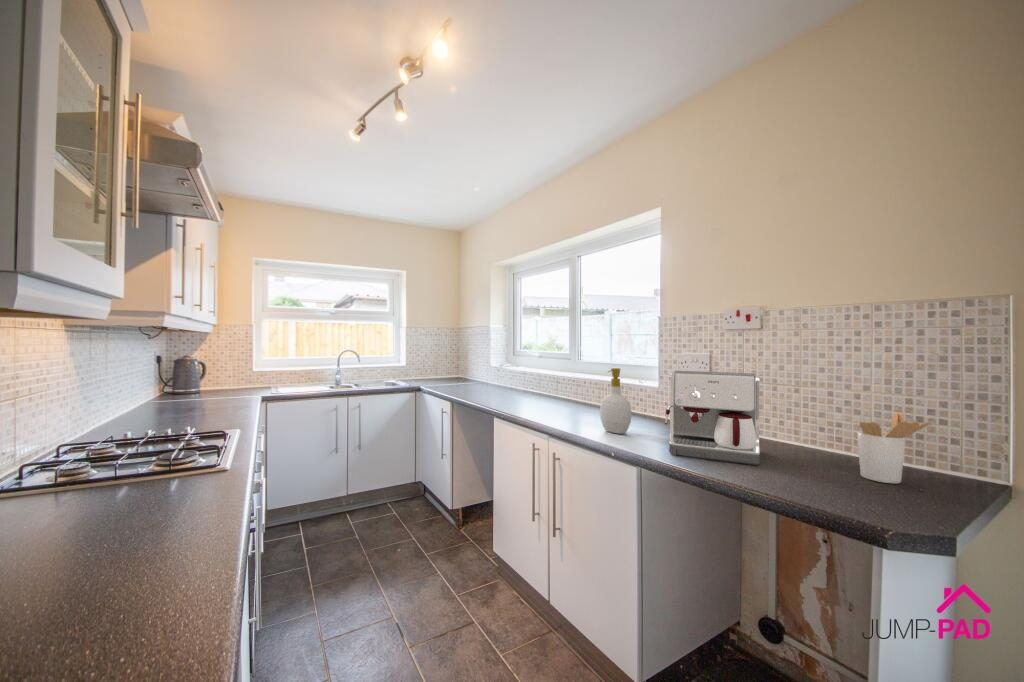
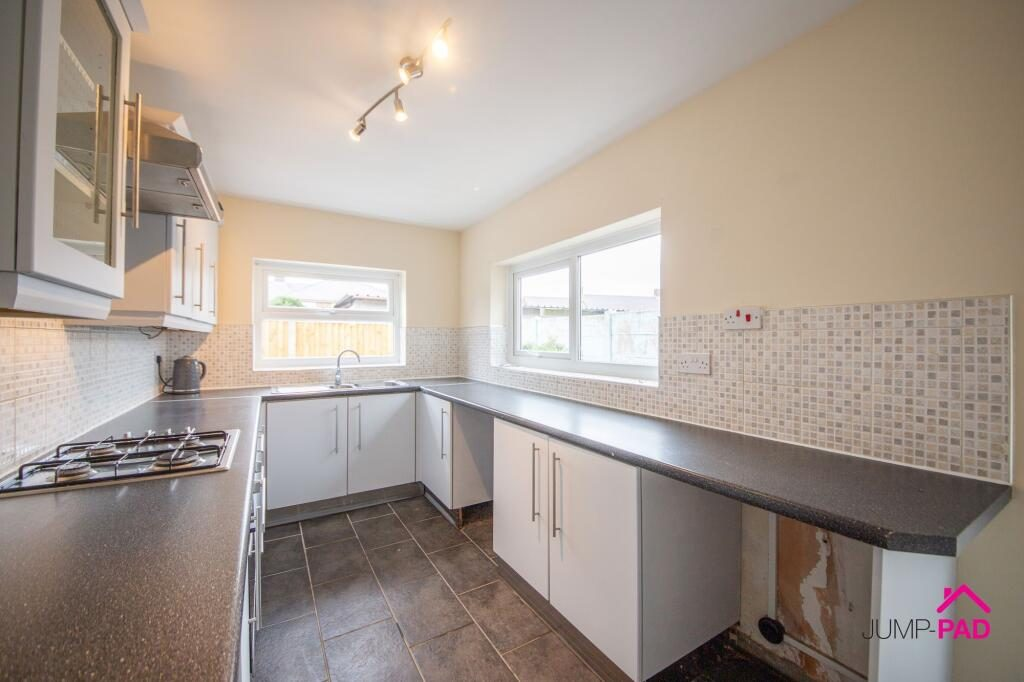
- coffee maker (712, 412)
- soap bottle (614, 400)
- utensil holder (890, 447)
